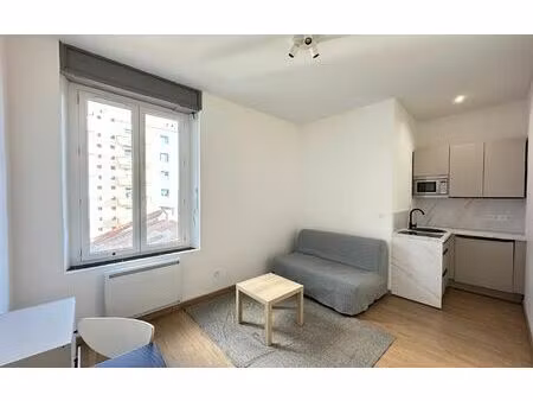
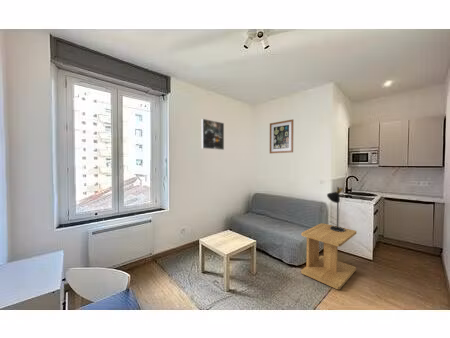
+ wall art (280, 137)
+ table lamp (337, 207)
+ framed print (213, 135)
+ side table (329, 252)
